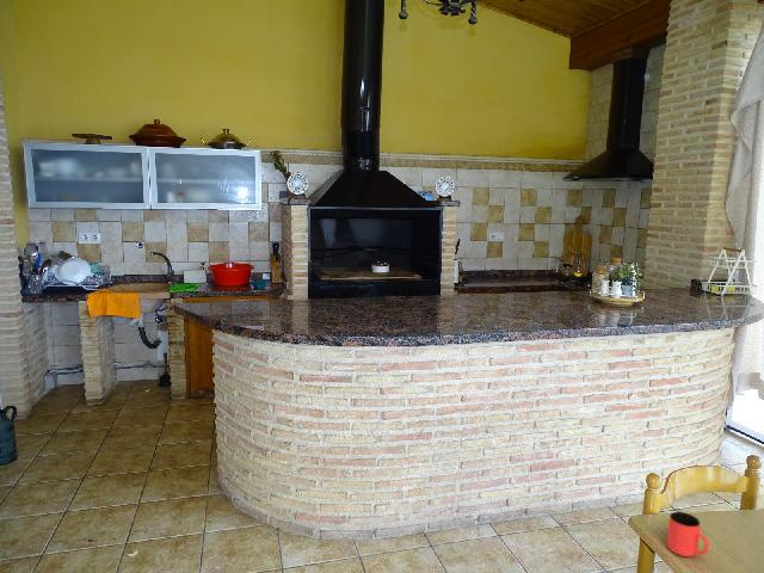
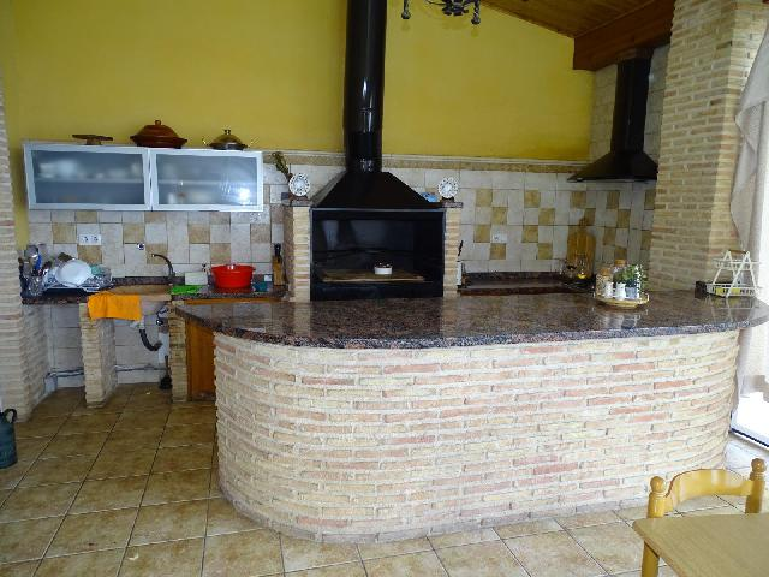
- cup (689, 537)
